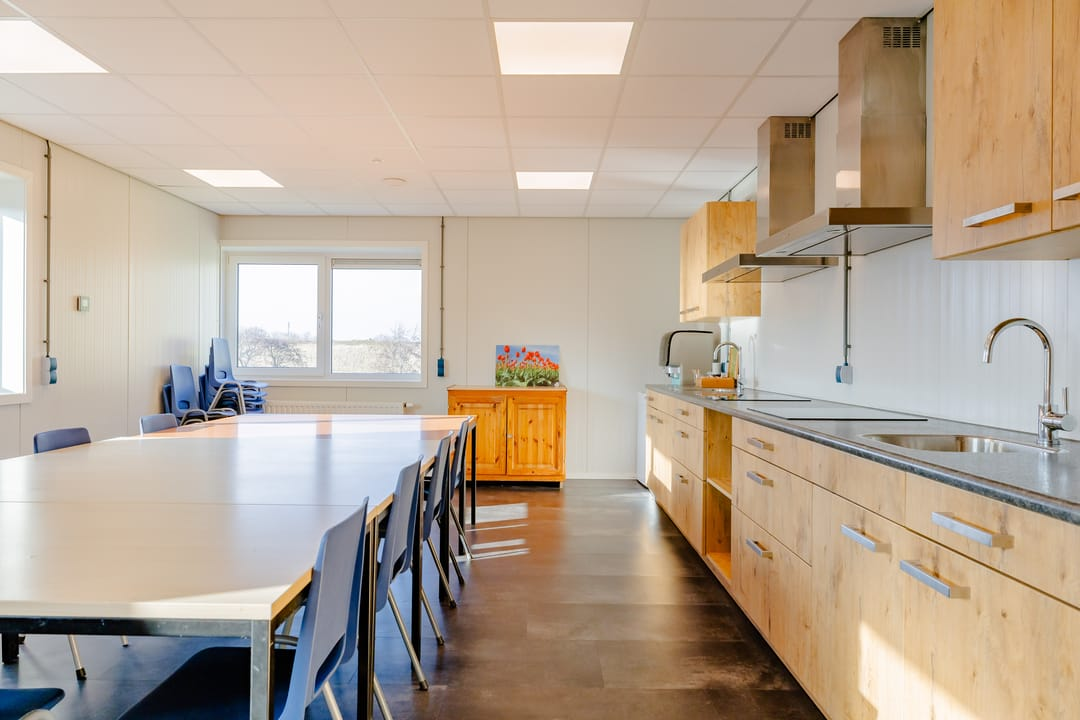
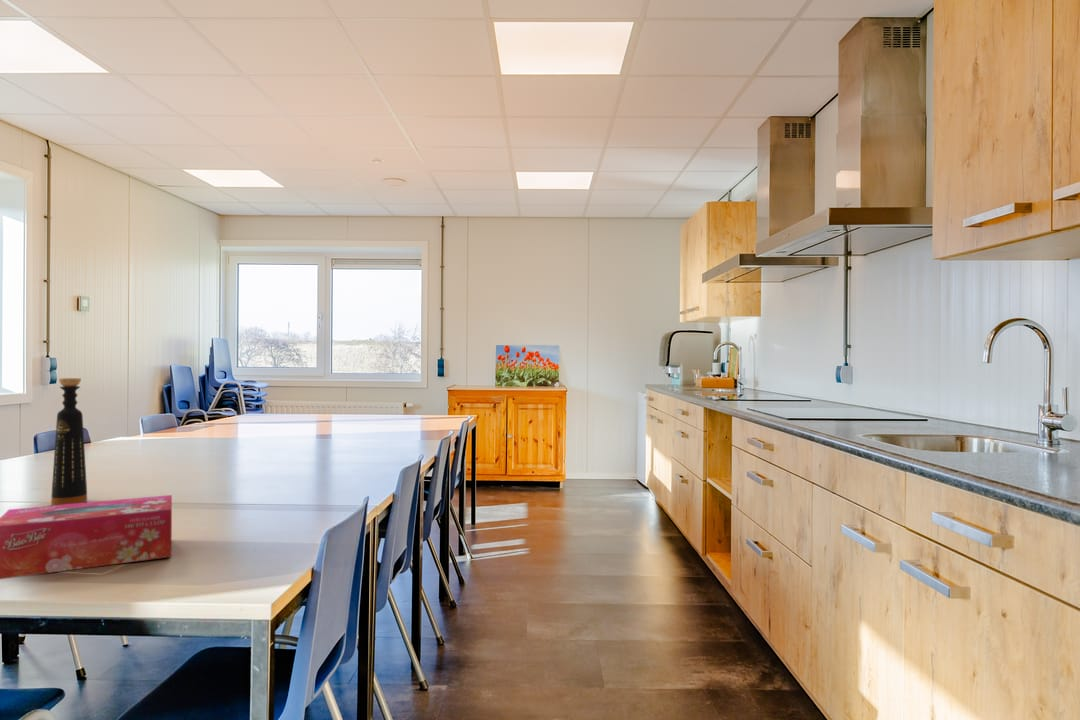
+ tissue box (90, 533)
+ bottle (69, 440)
